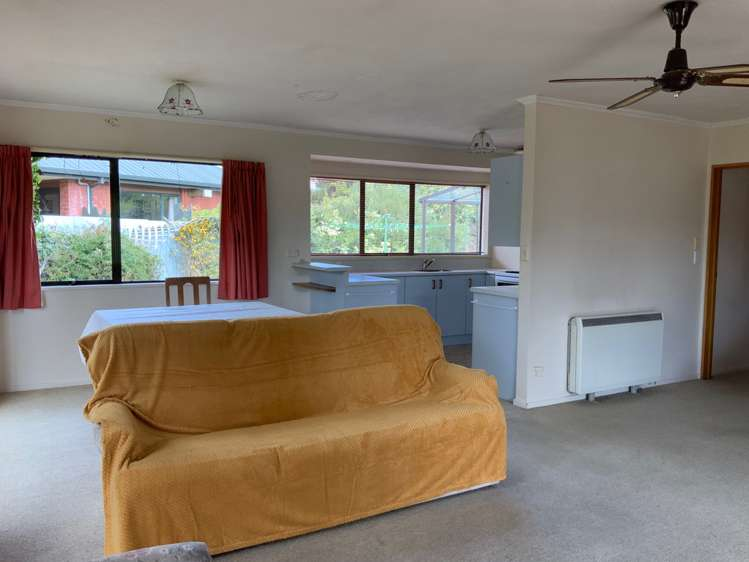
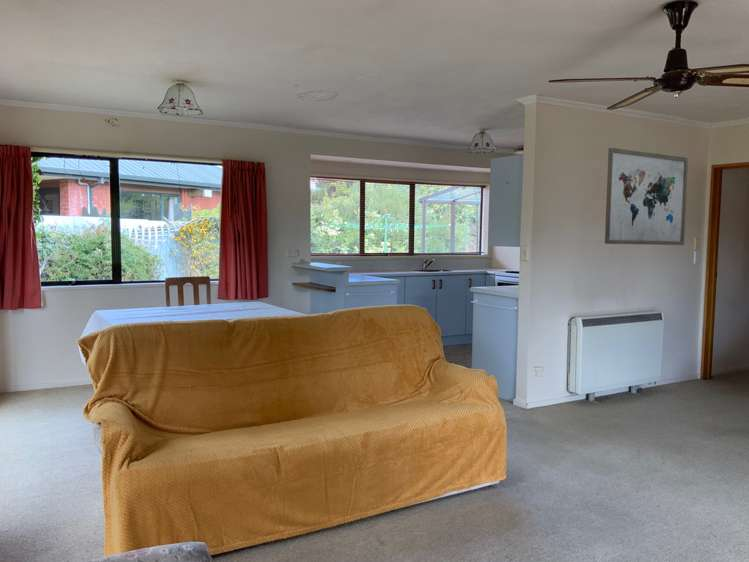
+ wall art (648, 199)
